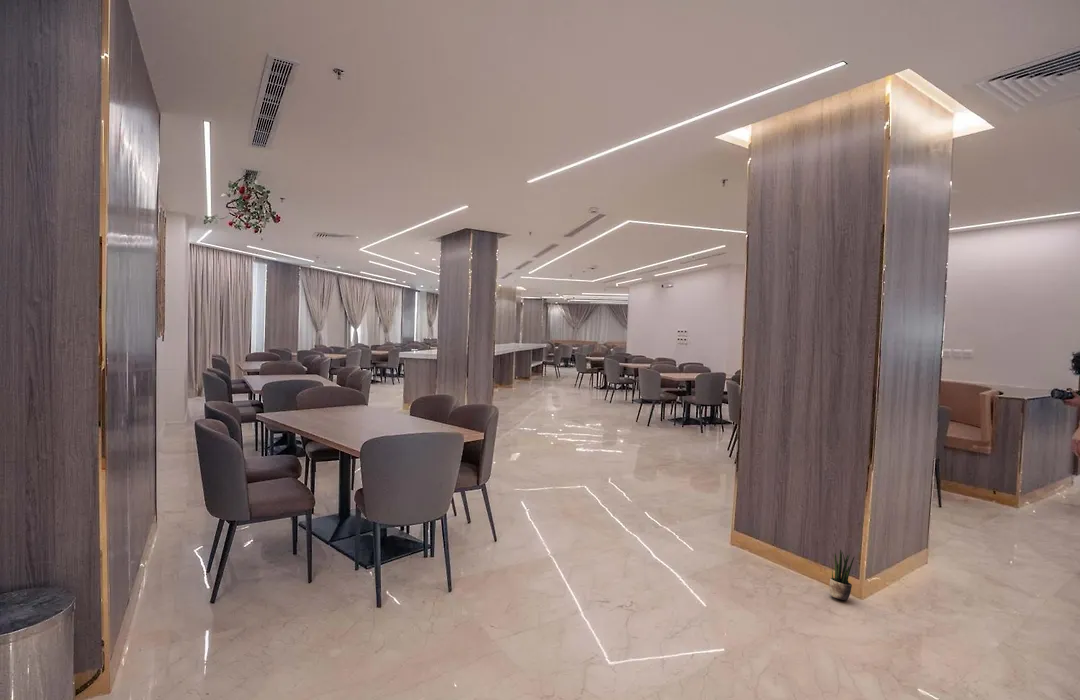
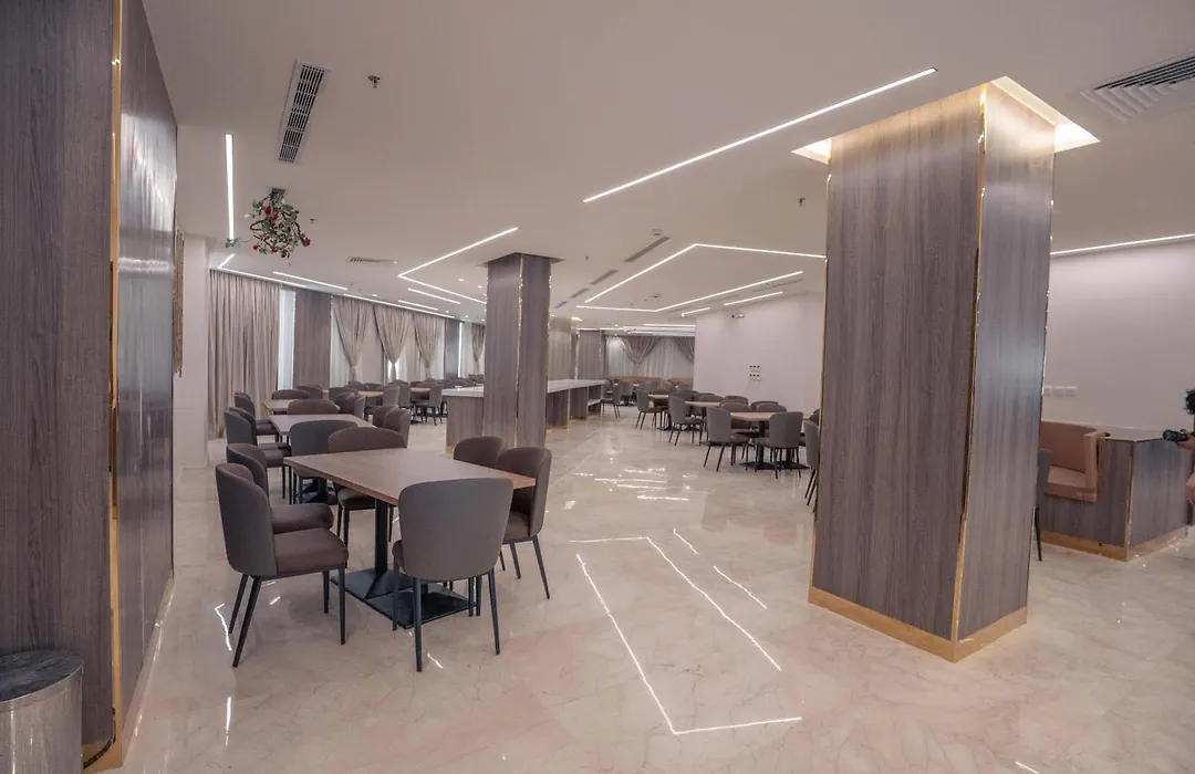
- potted plant (842, 573)
